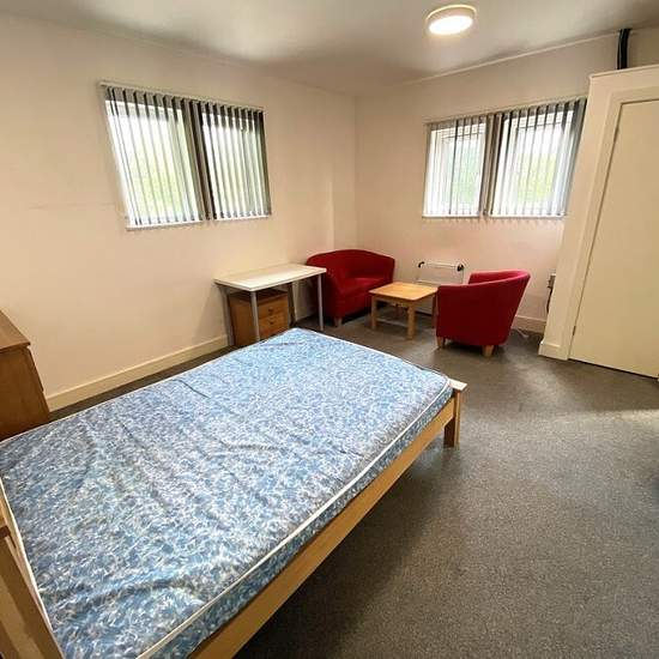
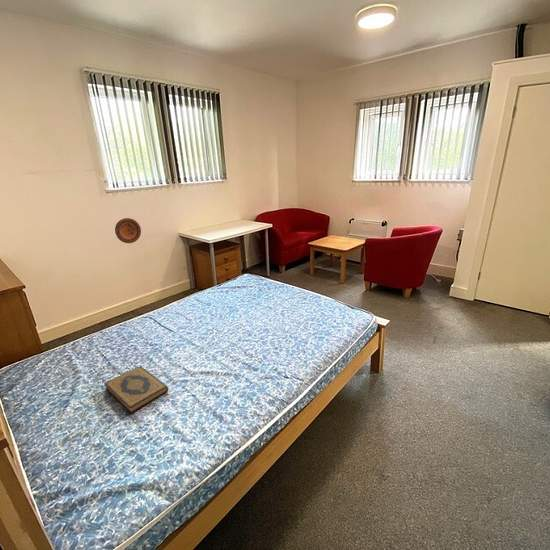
+ hardback book (136, 387)
+ decorative plate (128, 230)
